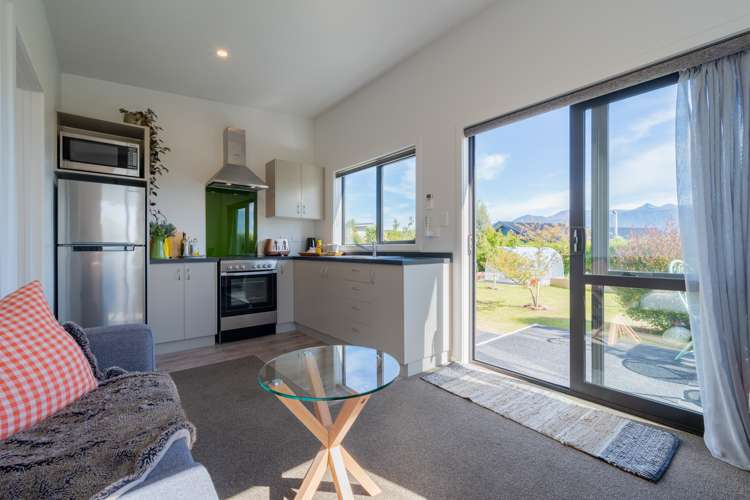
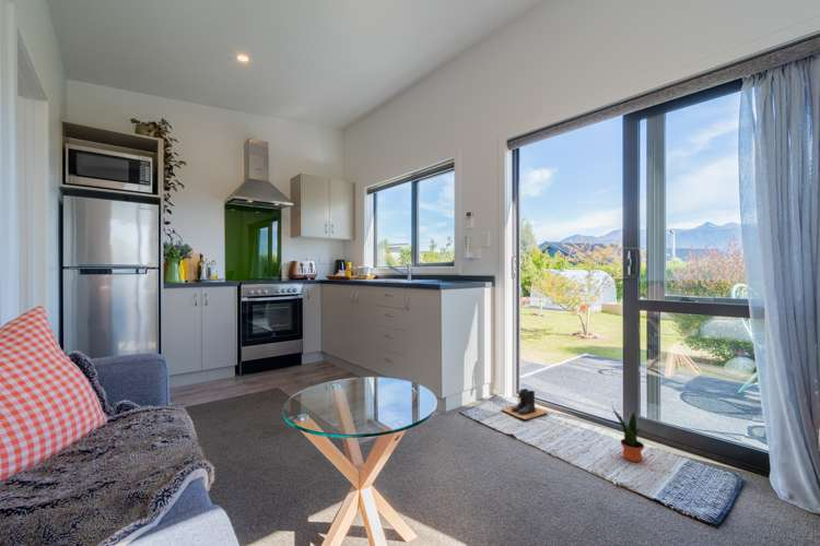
+ boots (524, 401)
+ potted plant (626, 432)
